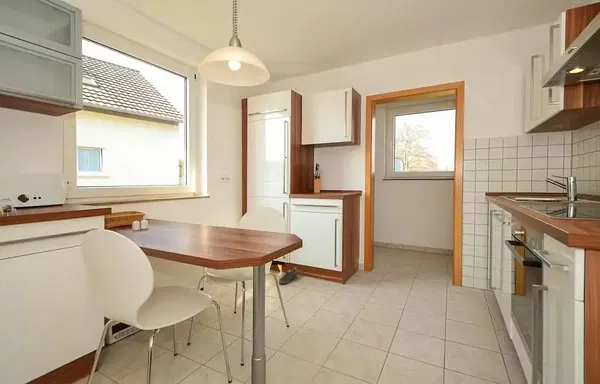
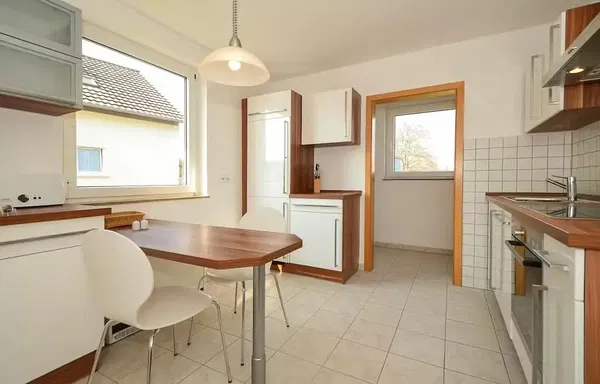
- sneaker (287, 275)
